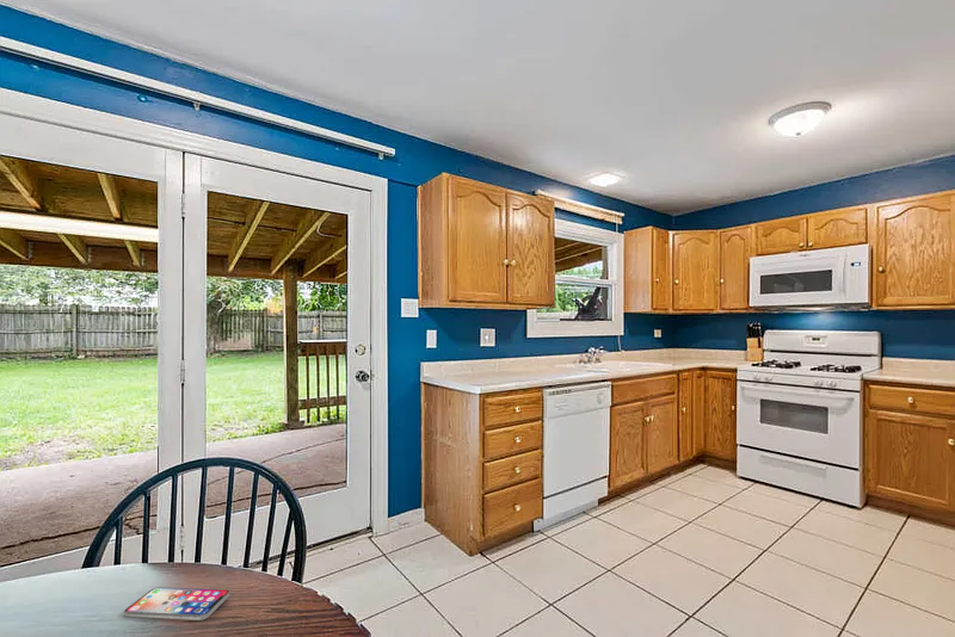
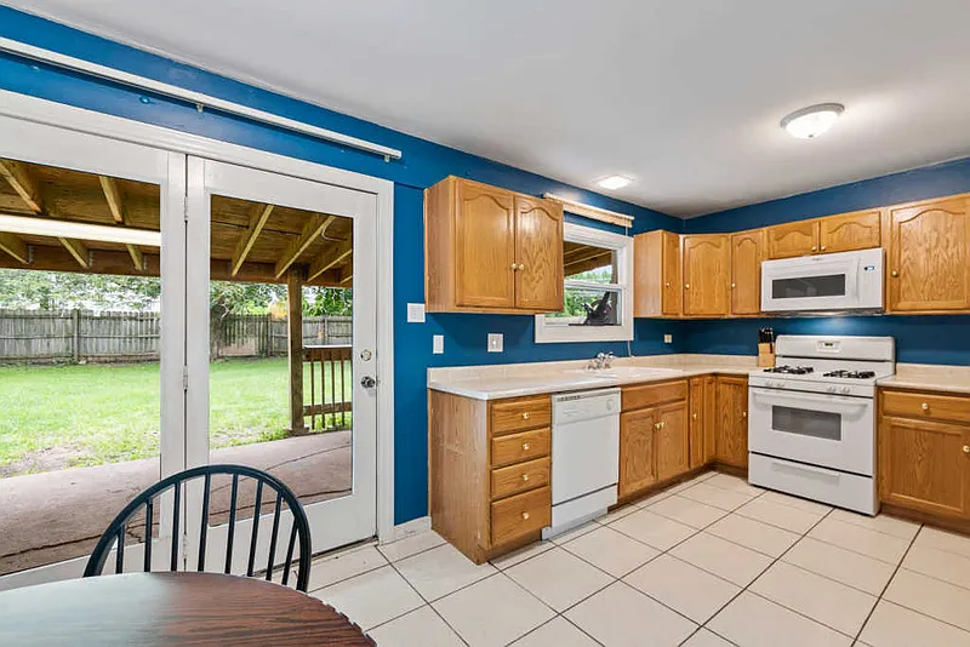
- smartphone (178, 602)
